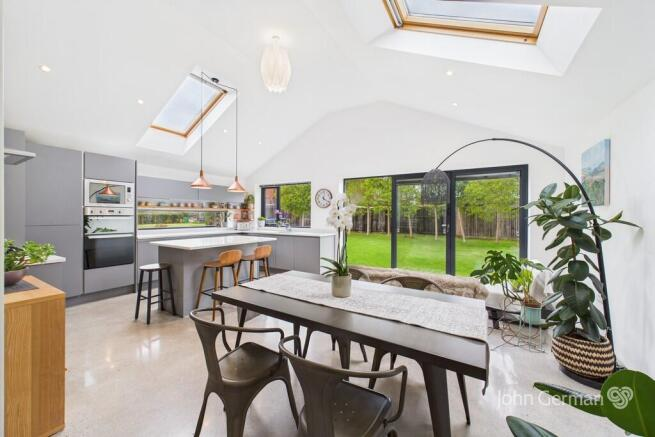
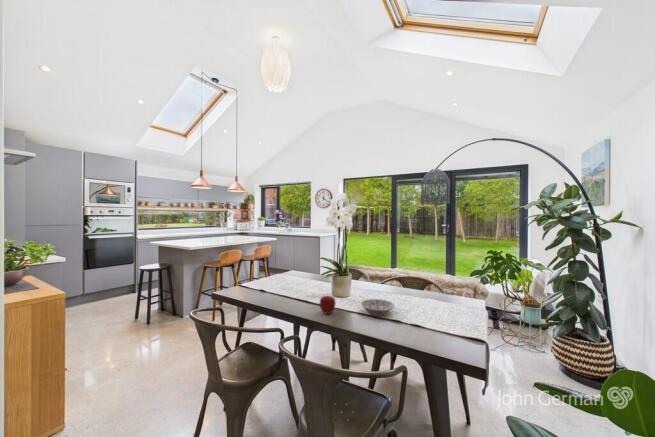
+ apple (327, 304)
+ bowl (377, 308)
